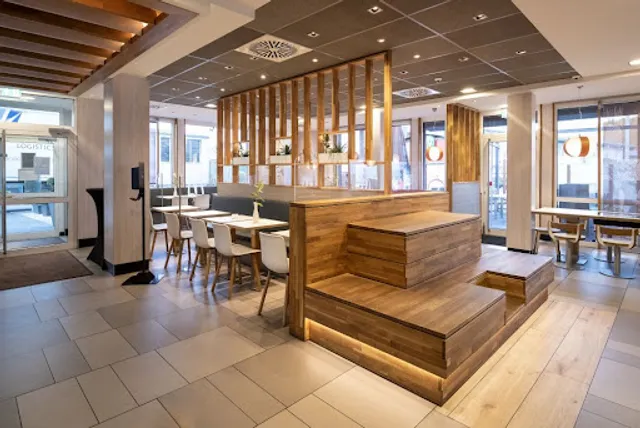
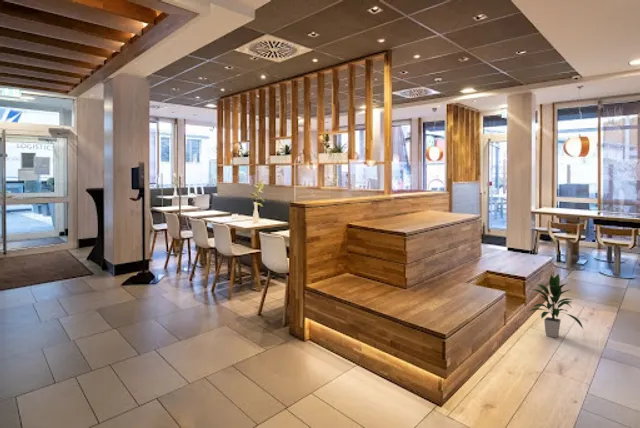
+ indoor plant (554, 305)
